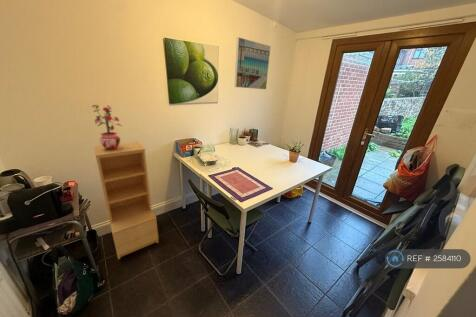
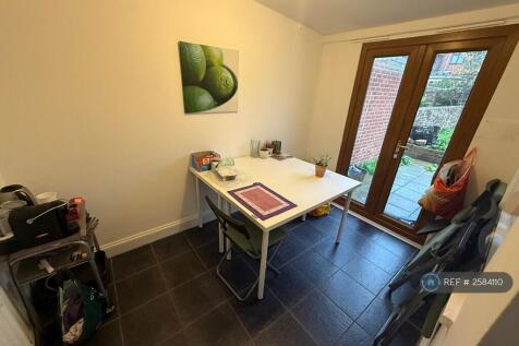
- potted plant (108, 126)
- bookshelf (128, 198)
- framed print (252, 66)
